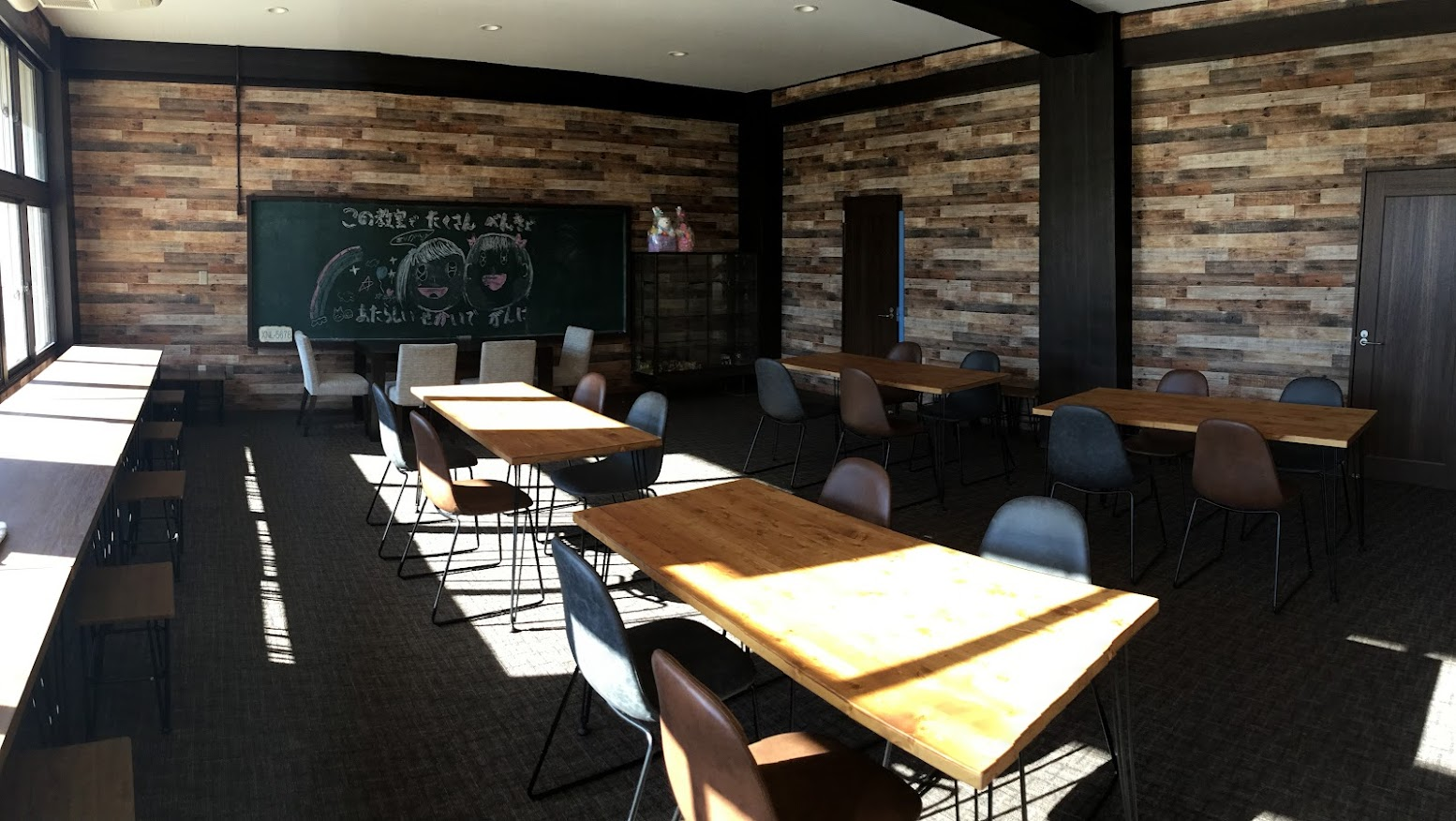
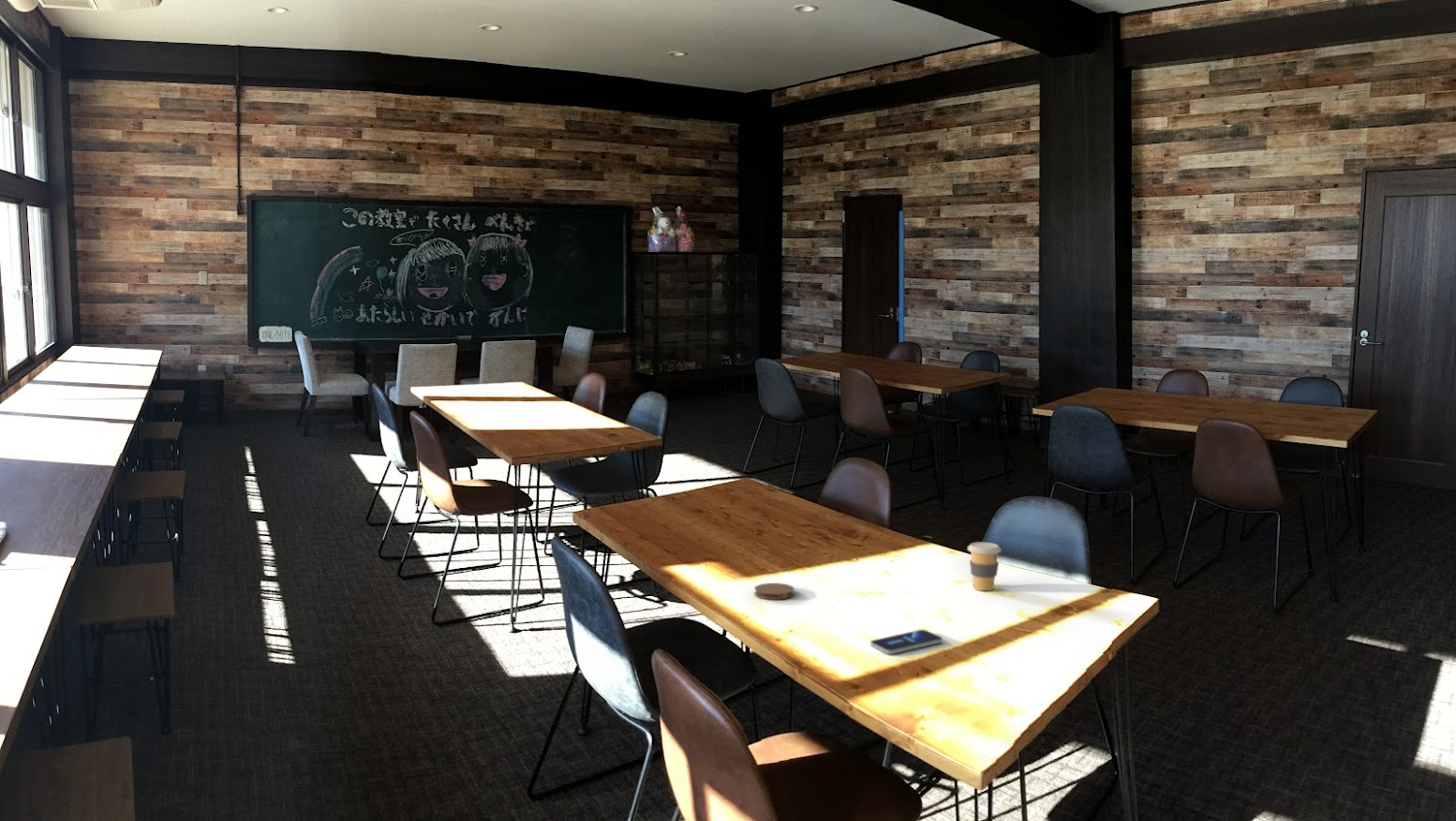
+ coaster (774, 590)
+ coffee cup (984, 566)
+ smartphone (906, 641)
